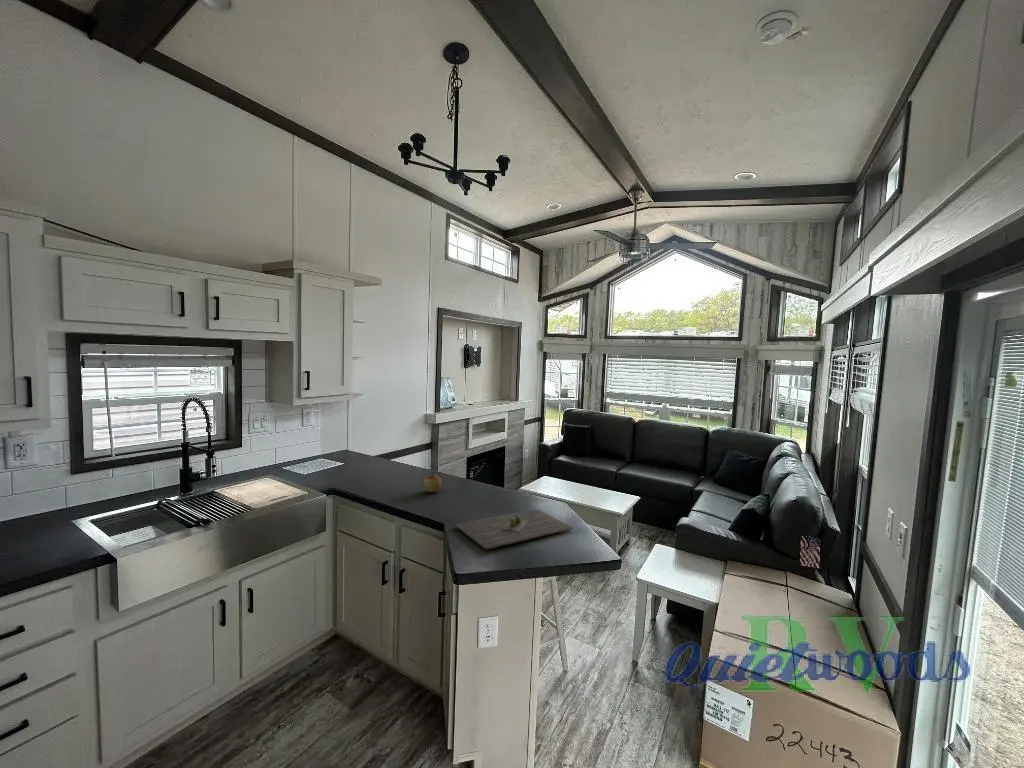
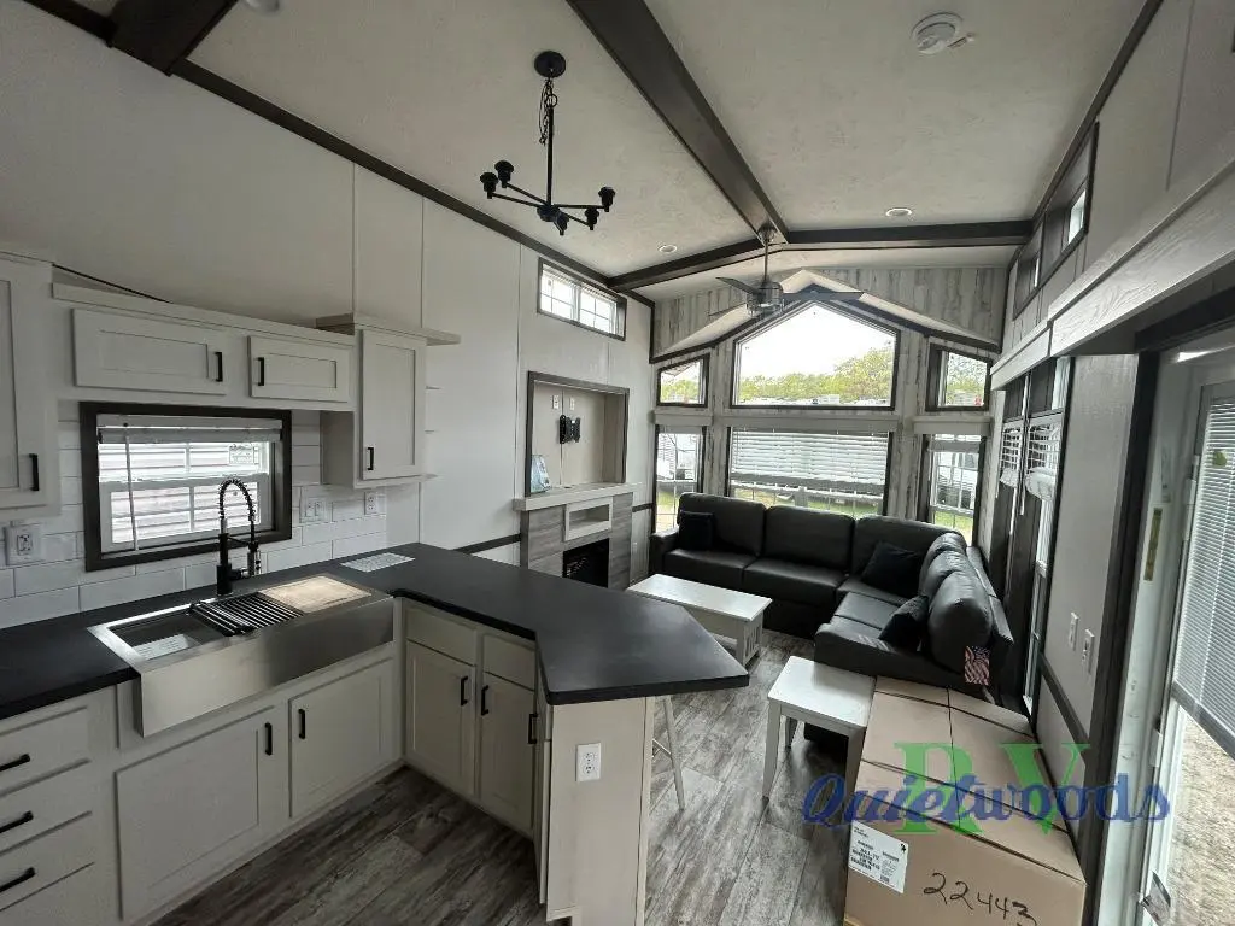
- cutting board (514, 521)
- apple (432, 482)
